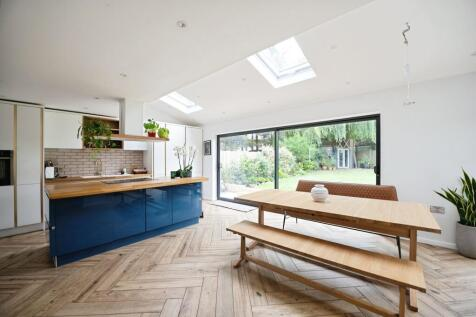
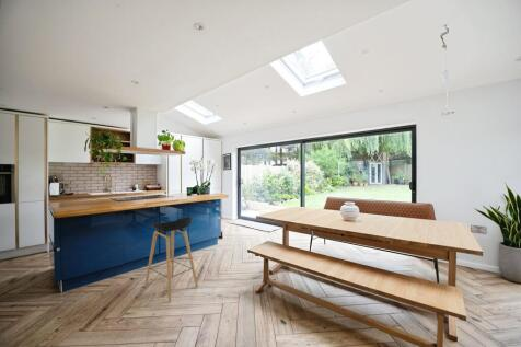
+ stool (171, 252)
